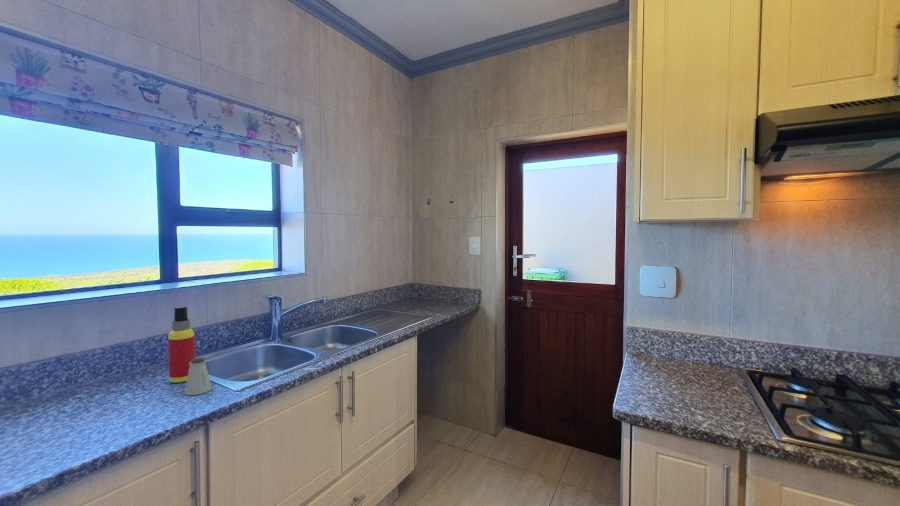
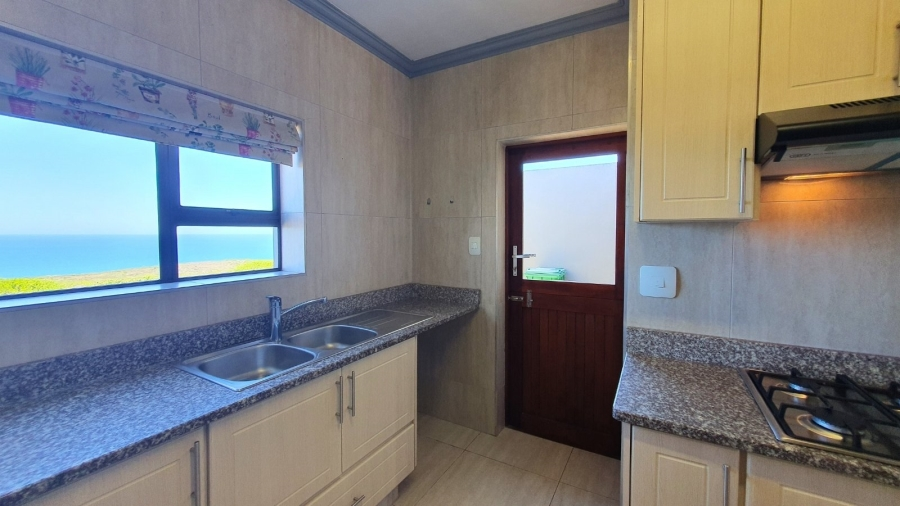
- saltshaker (198, 375)
- spray bottle (181, 343)
